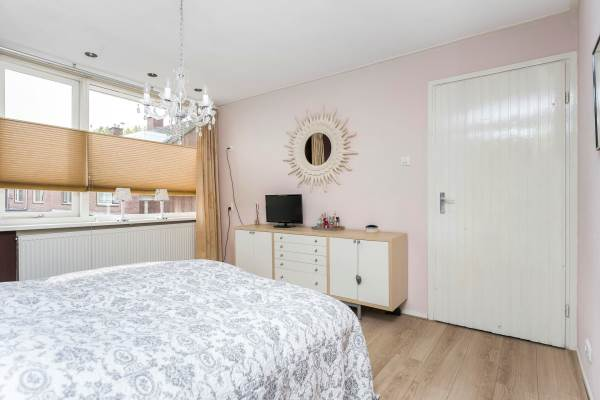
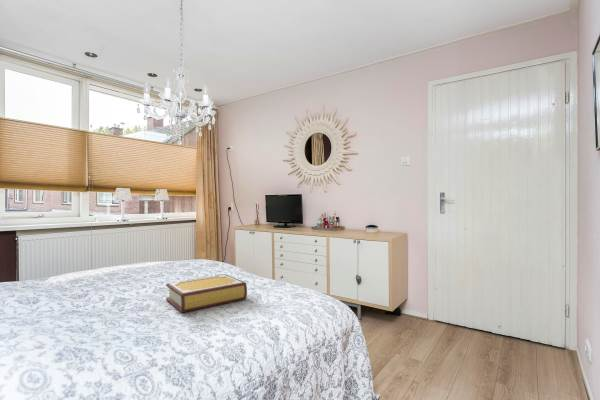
+ book (206, 291)
